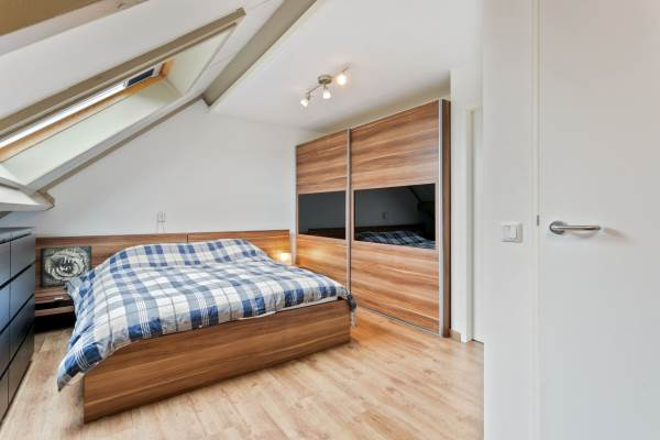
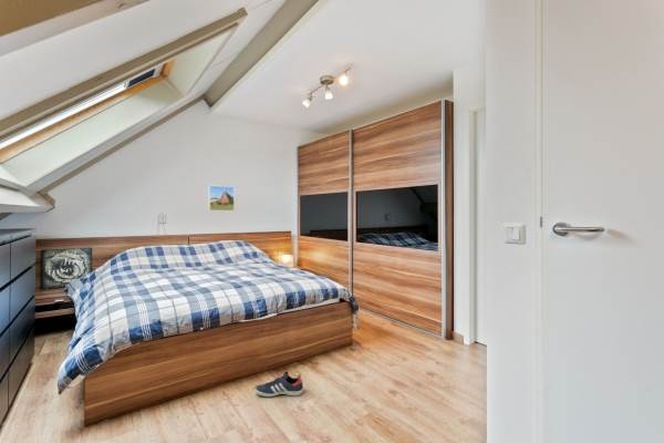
+ sneaker (279, 382)
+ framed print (221, 198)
